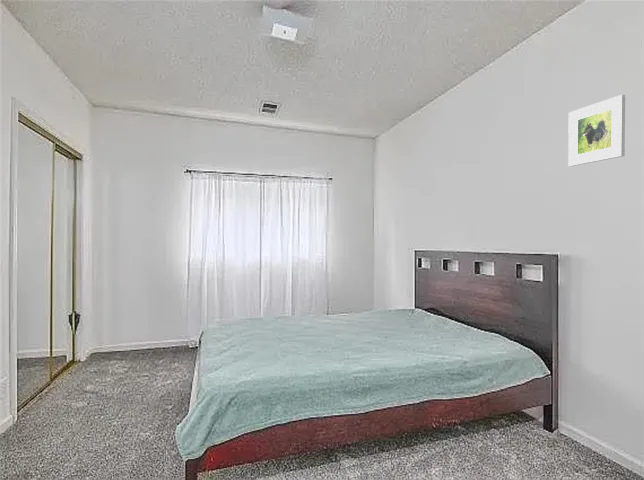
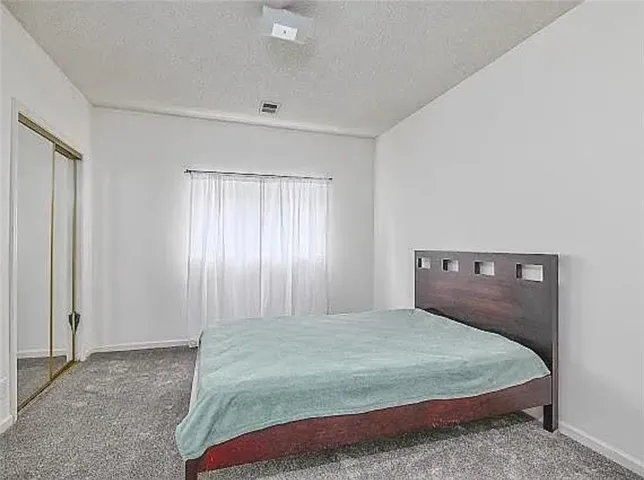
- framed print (594, 132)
